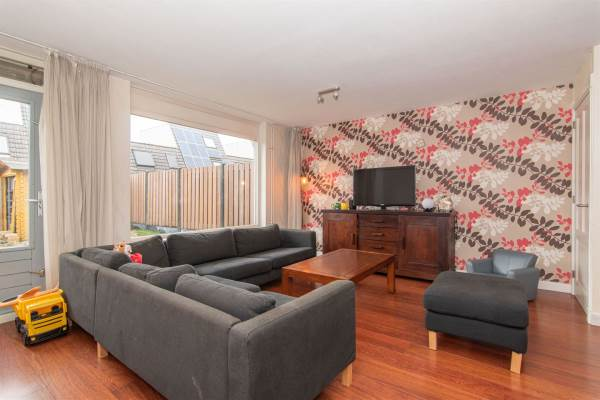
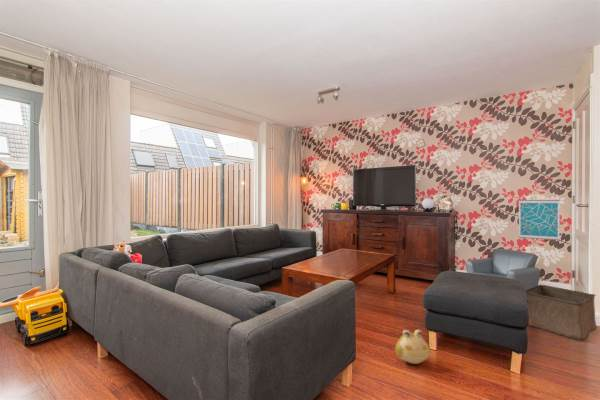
+ storage bin (559, 309)
+ wall art (538, 219)
+ plush toy (412, 345)
